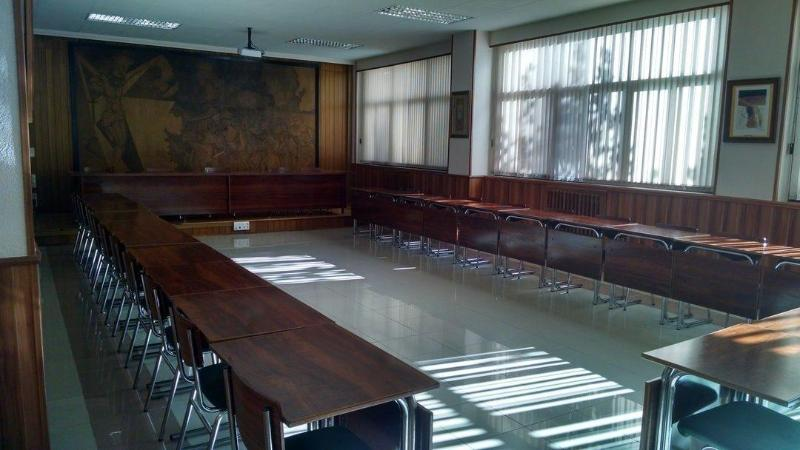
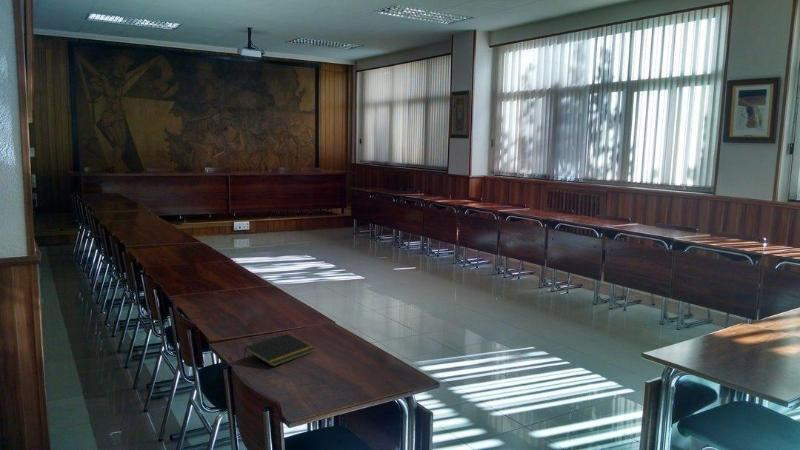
+ notepad (280, 349)
